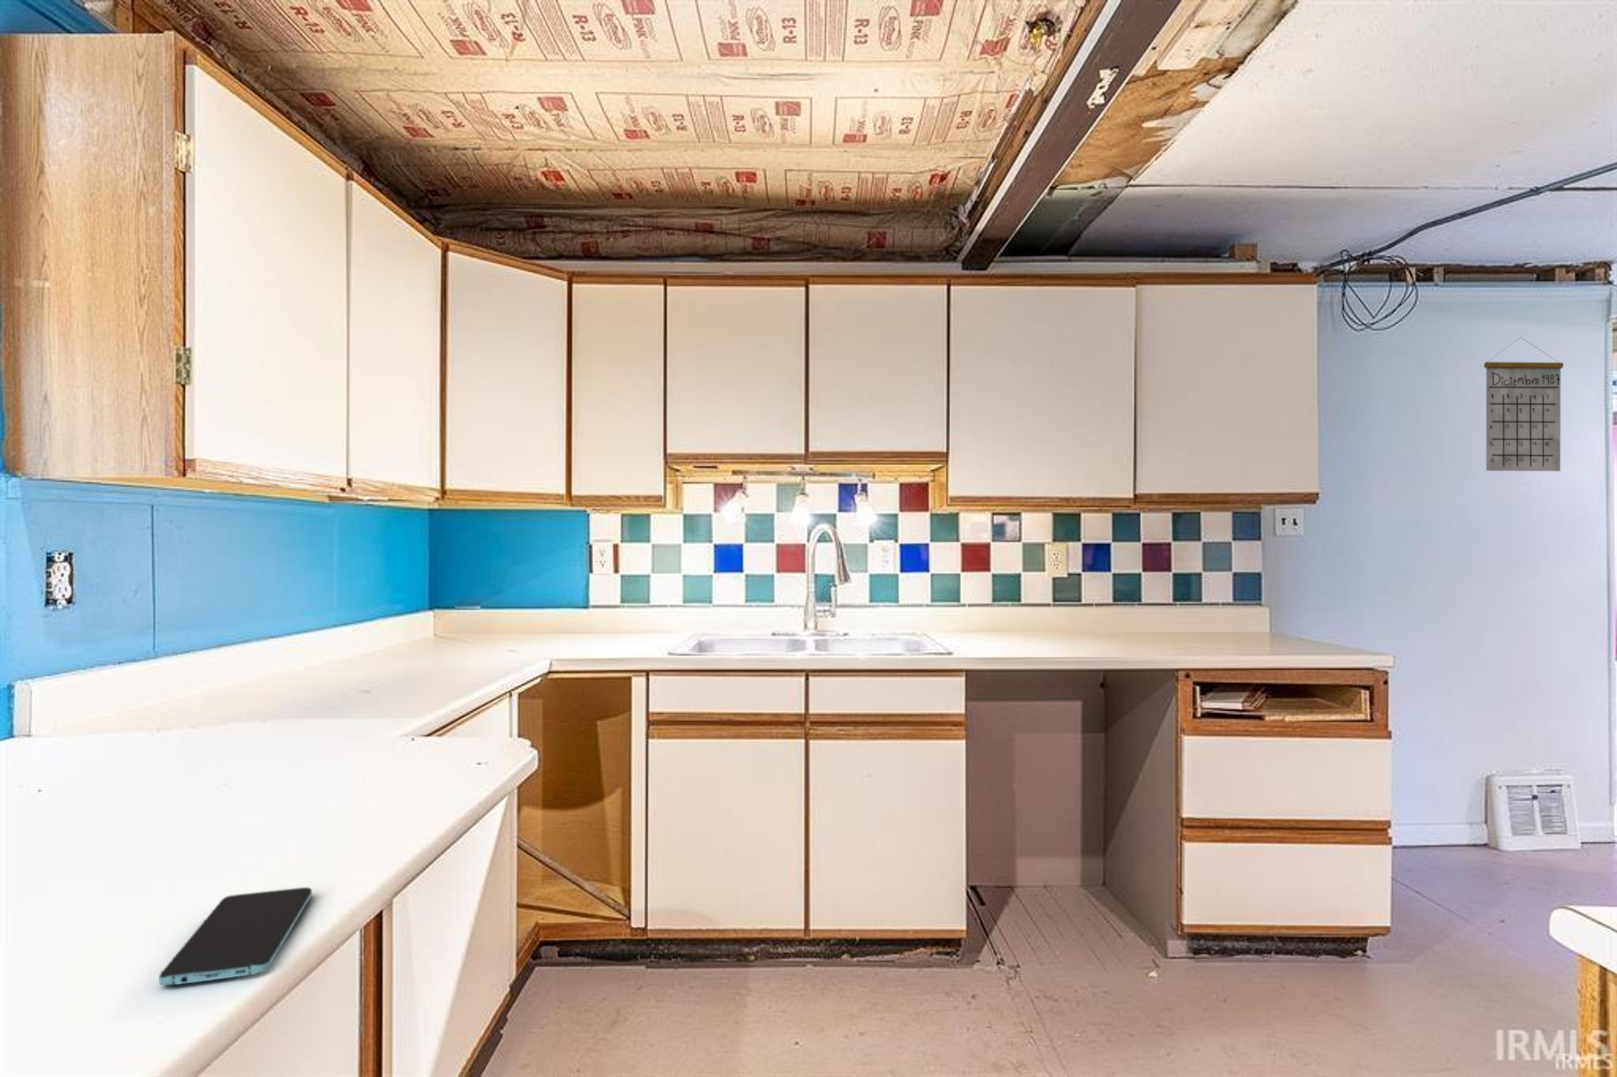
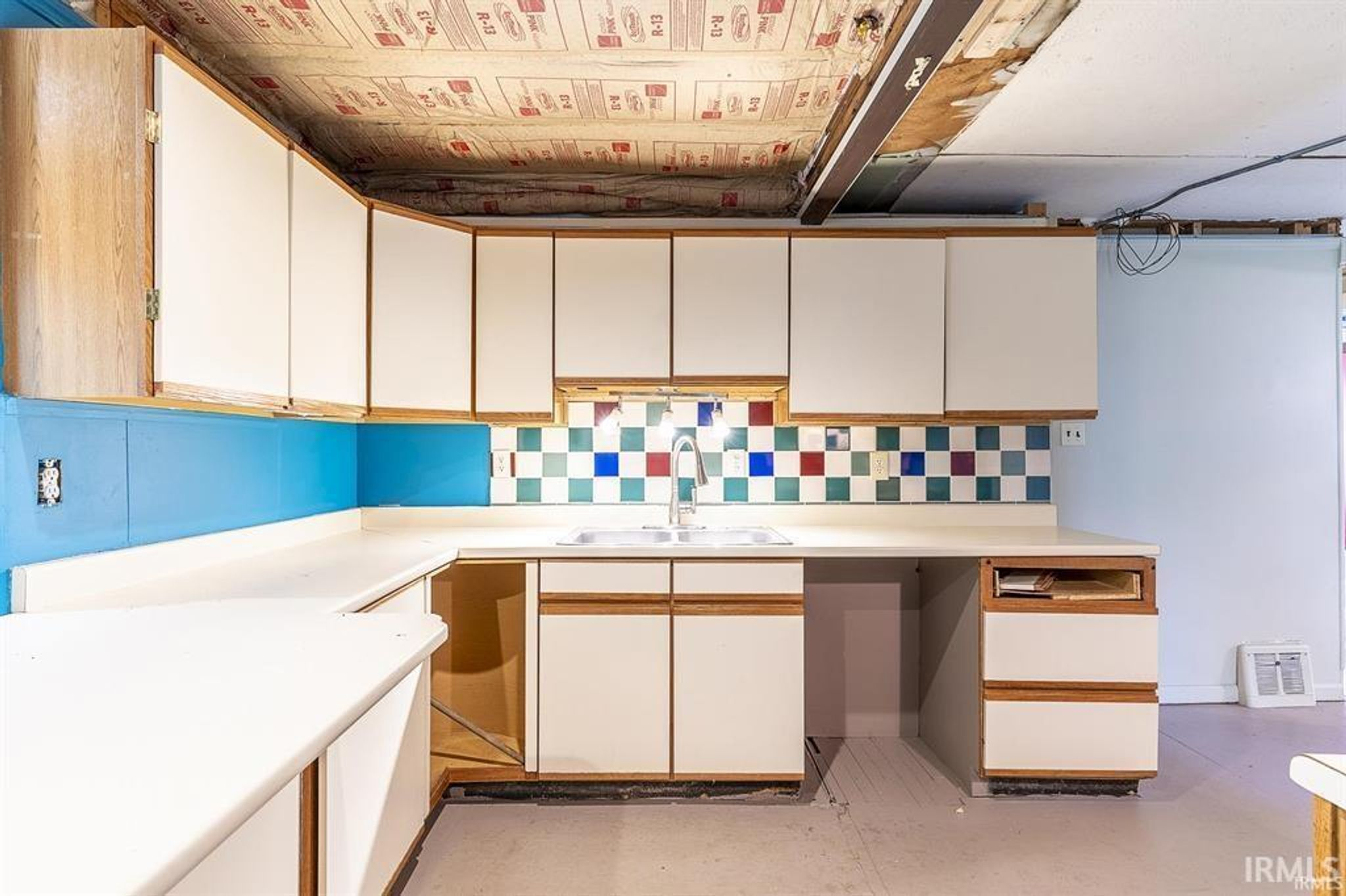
- calendar (1523, 404)
- smartphone (243, 930)
